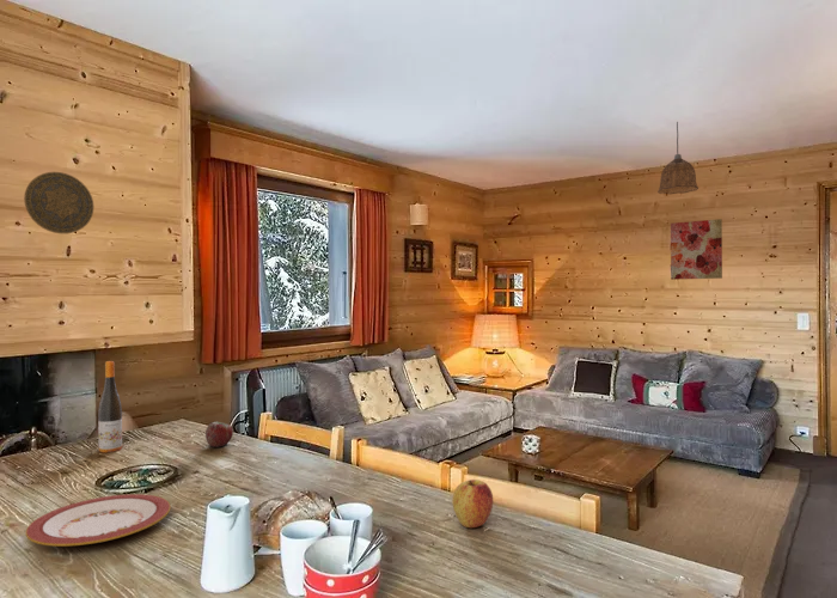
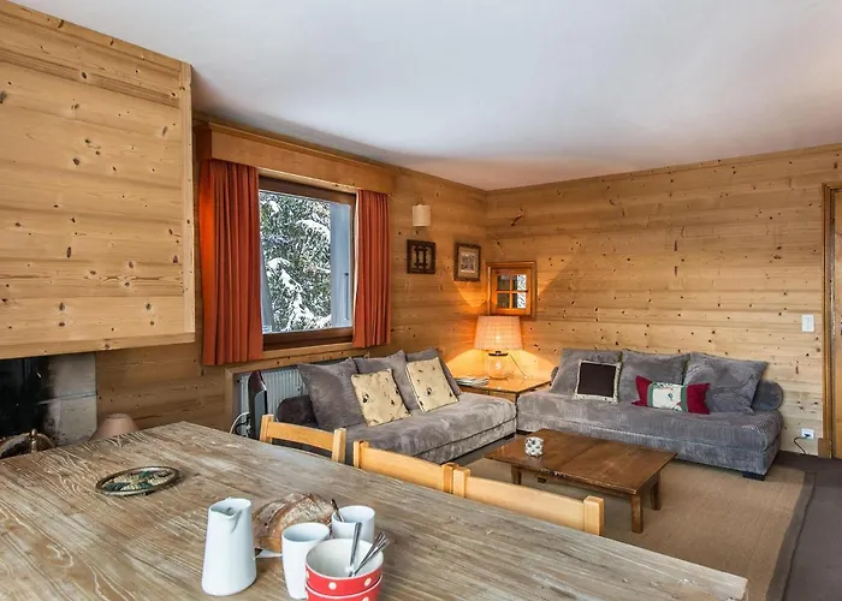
- apple (219, 433)
- wall art (695, 250)
- wine bottle (110, 405)
- apple (472, 502)
- decorative plate (61, 202)
- pendant lamp (677, 155)
- plate (102, 521)
